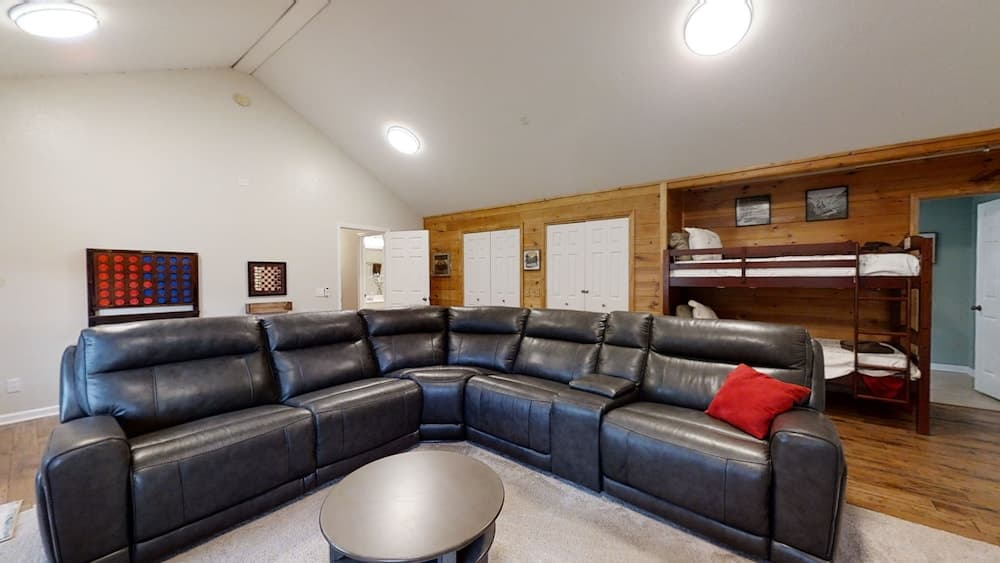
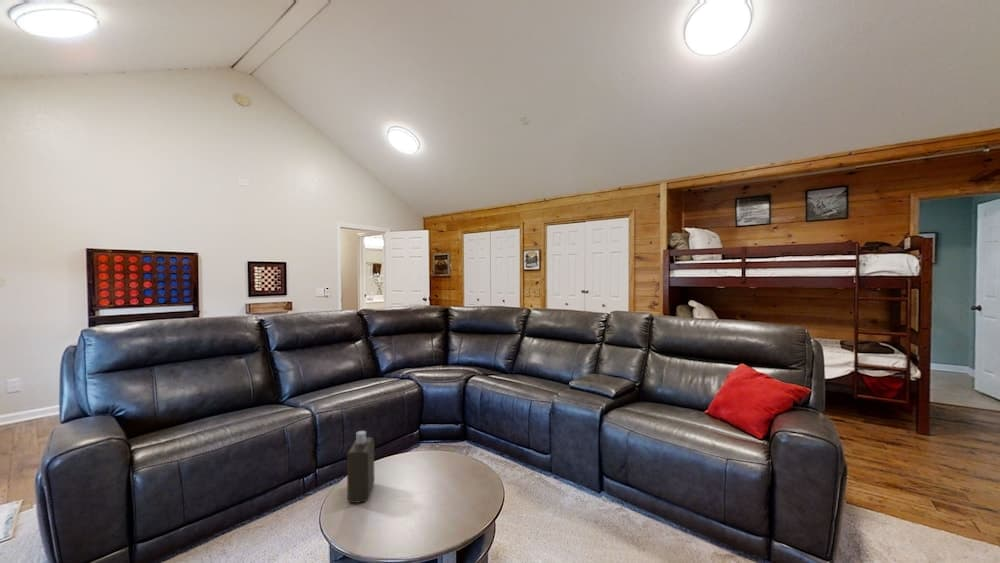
+ bottle (361, 462)
